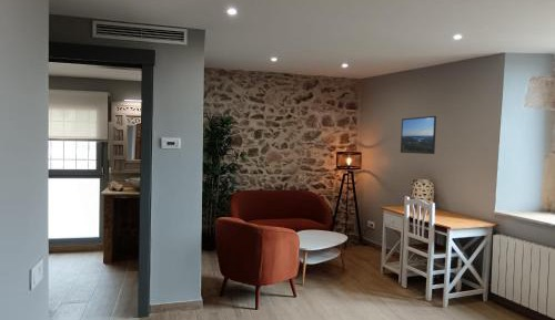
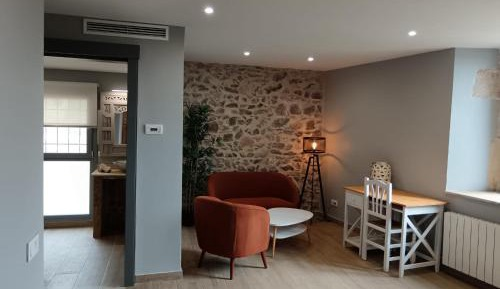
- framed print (416, 135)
